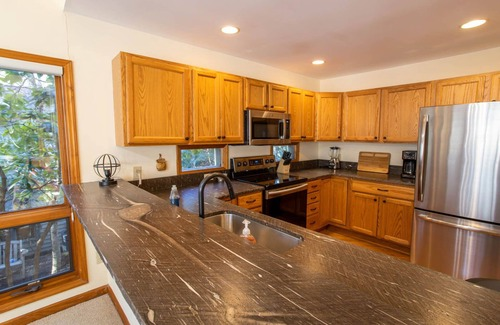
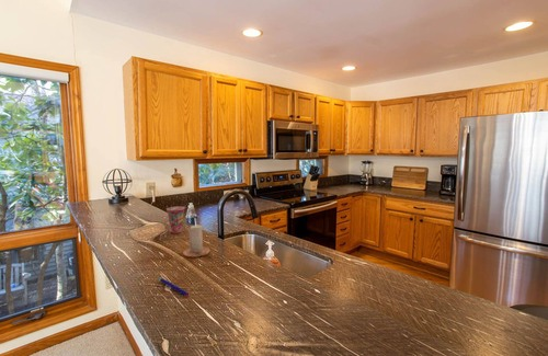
+ candle (196, 233)
+ pen (172, 286)
+ cup (176, 219)
